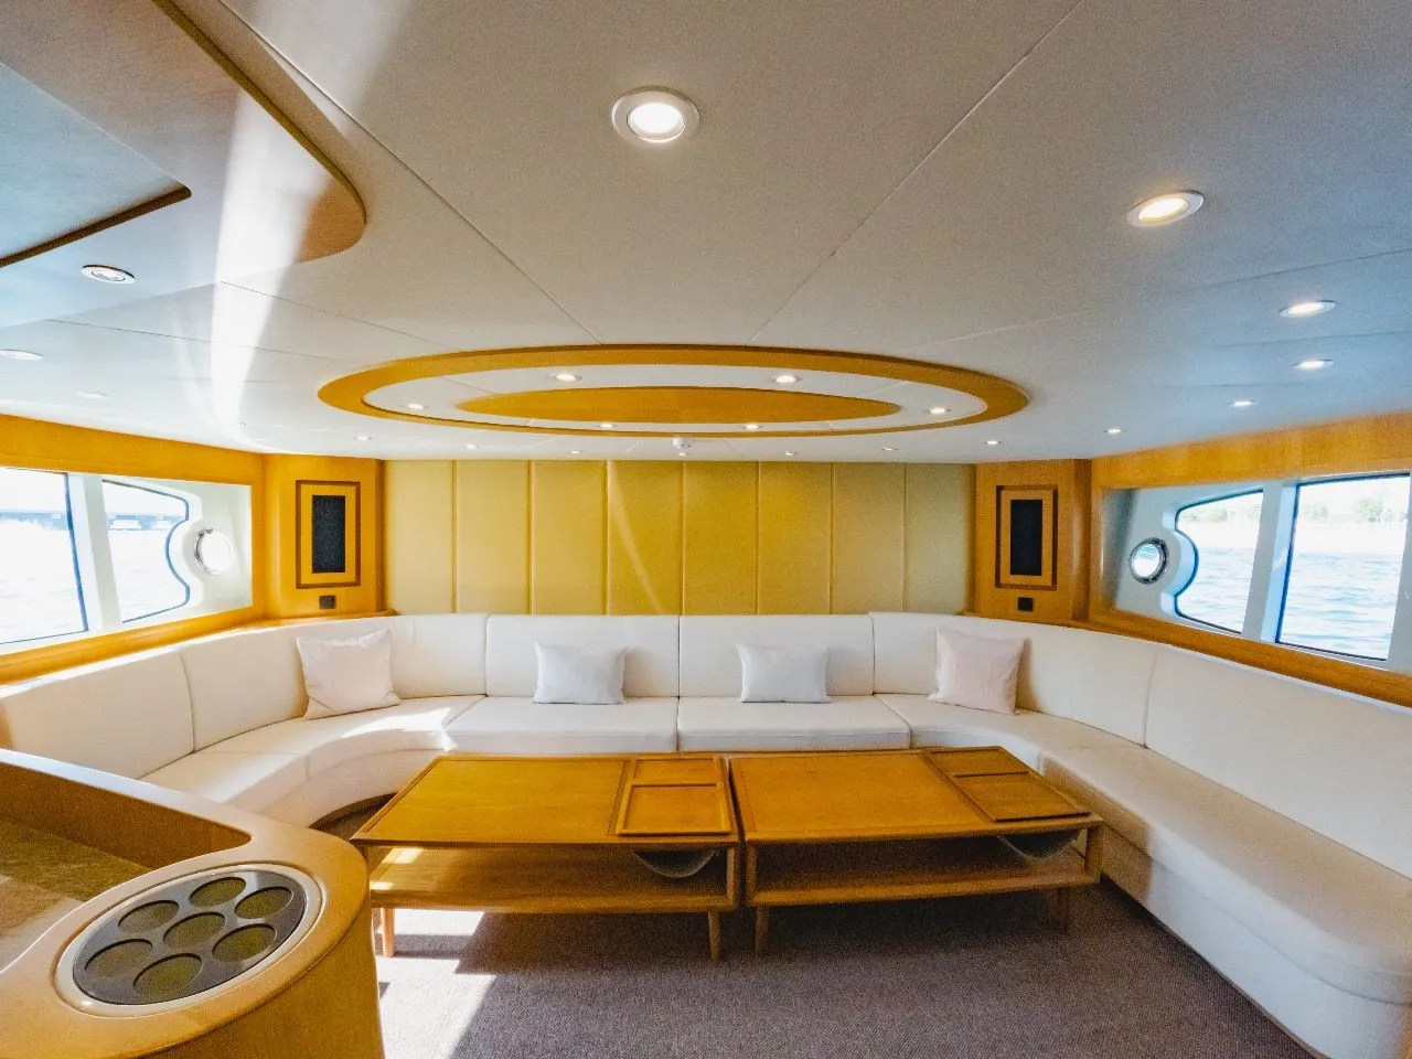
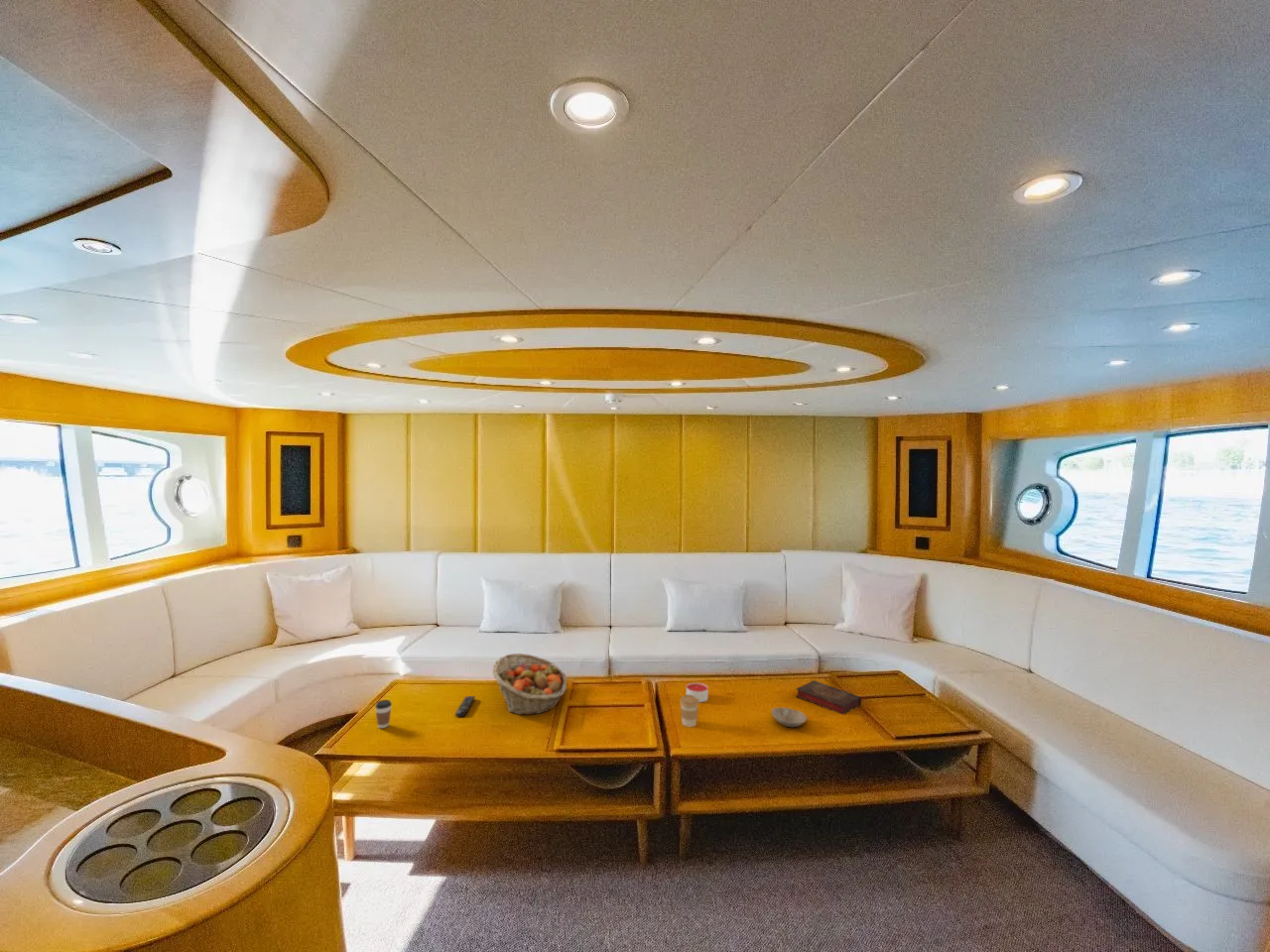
+ coffee cup (383, 714)
+ candle (697, 691)
+ coffee cup (689, 710)
+ fruit basket (530, 681)
+ bowl (788, 718)
+ book (827, 696)
+ remote control (465, 705)
